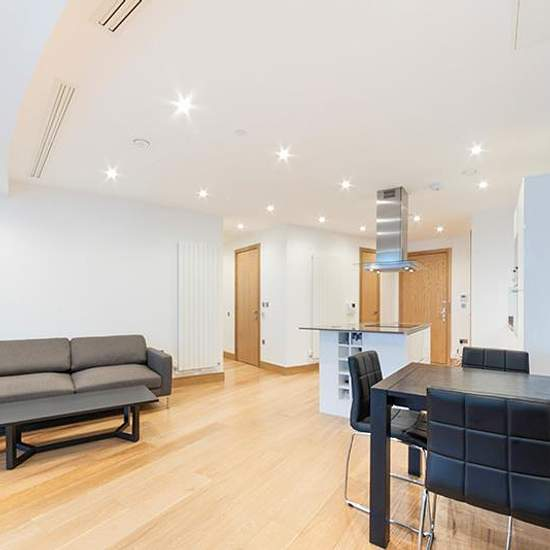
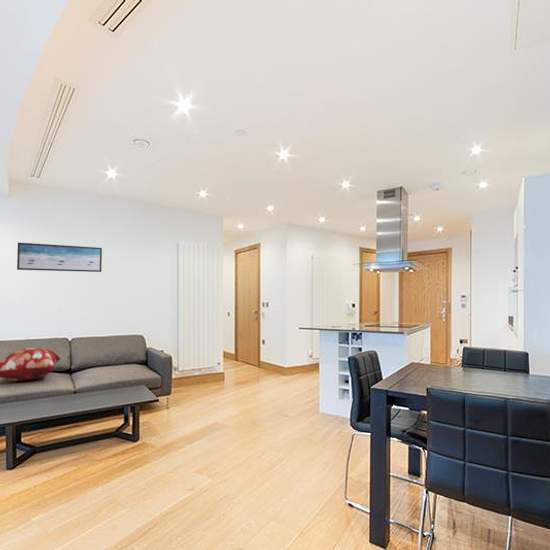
+ wall art (61, 258)
+ decorative pillow (27, 364)
